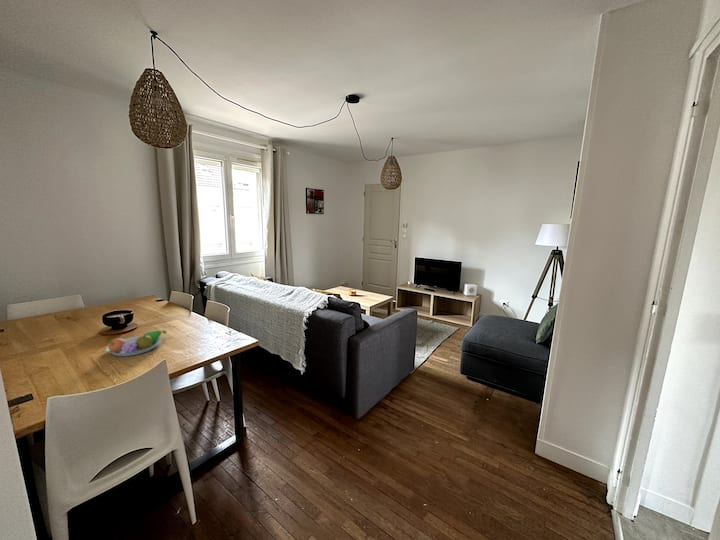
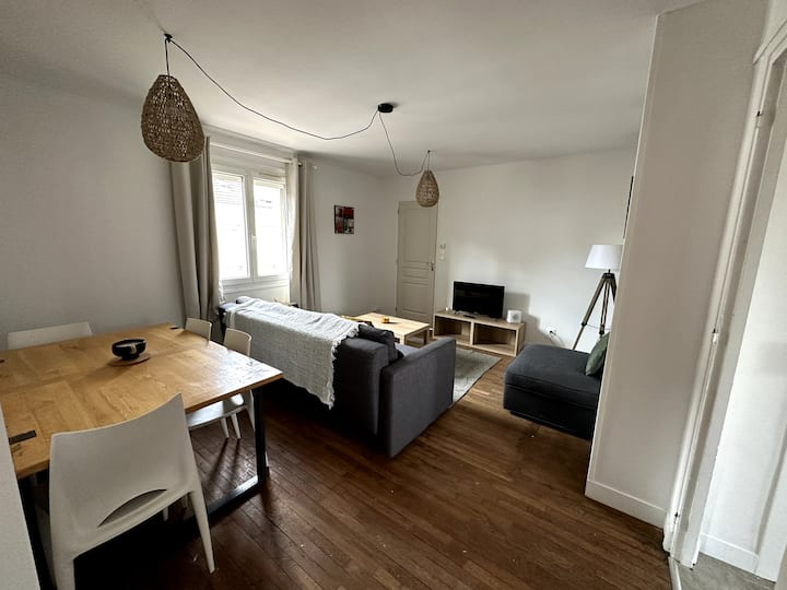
- fruit bowl (136, 339)
